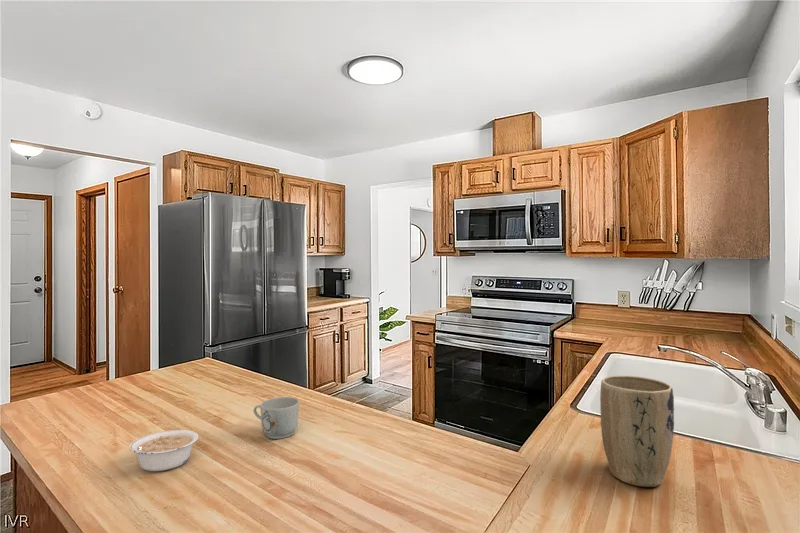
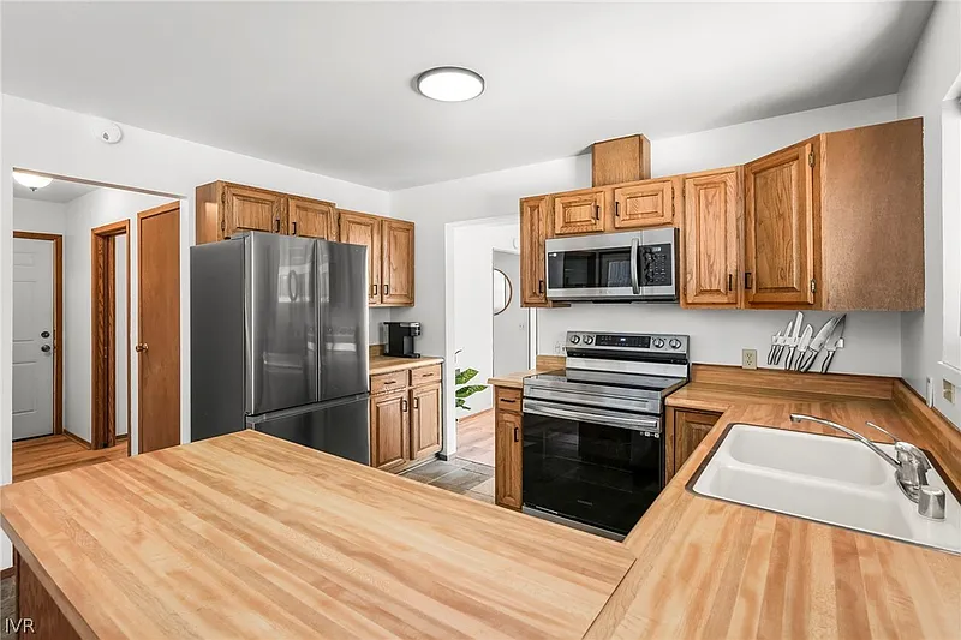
- legume (167, 449)
- plant pot (636, 429)
- mug (275, 417)
